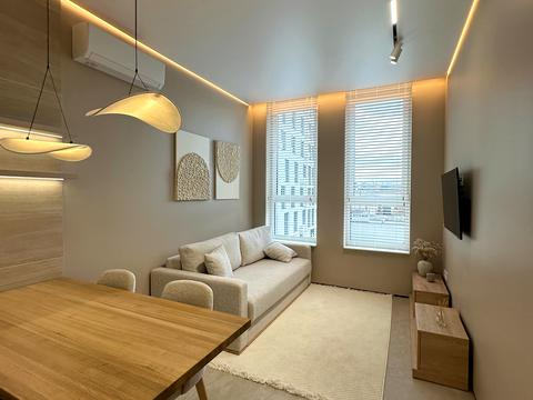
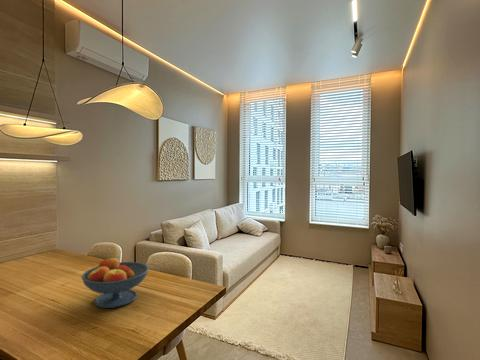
+ fruit bowl (116, 280)
